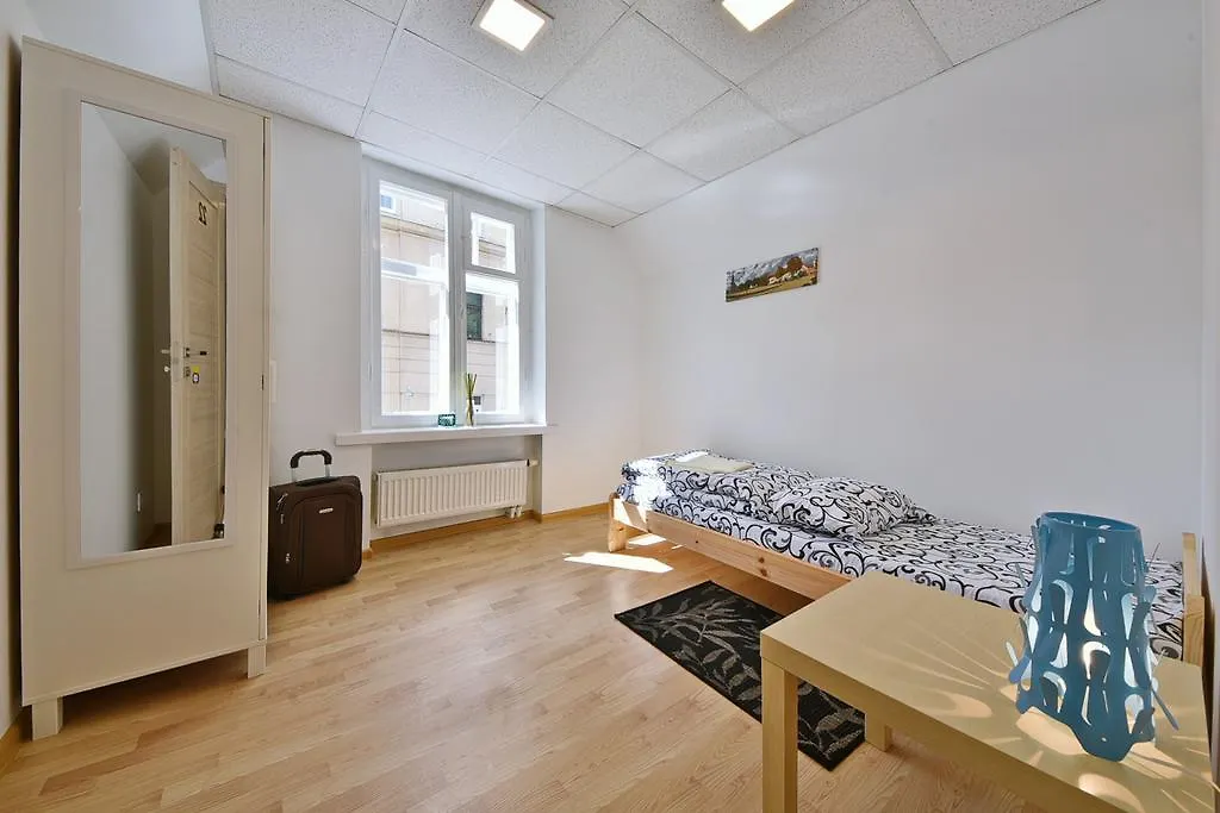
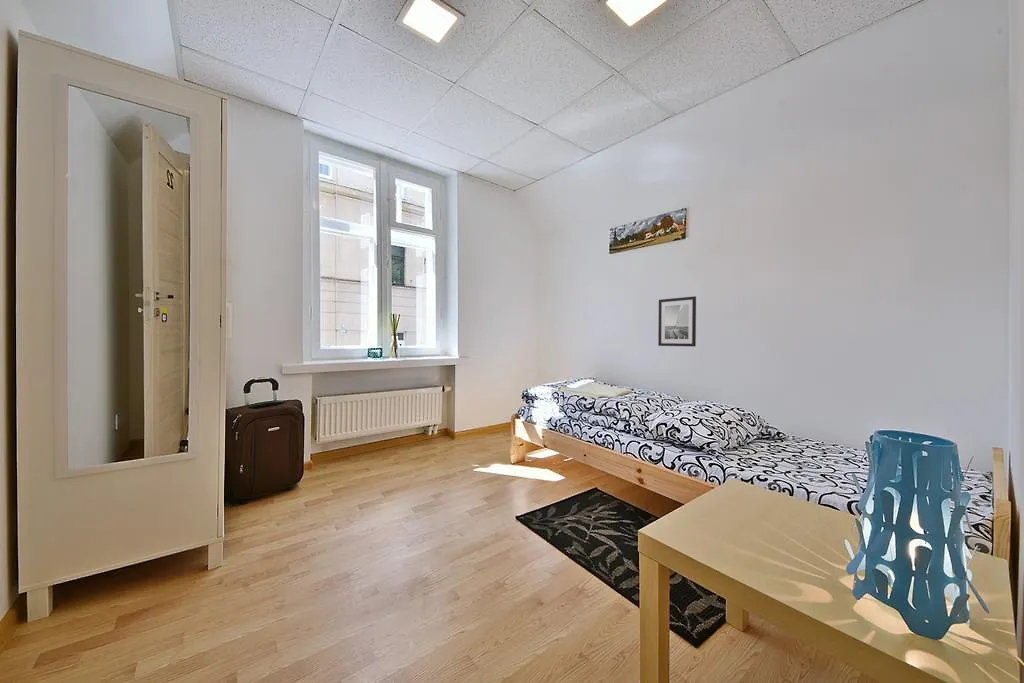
+ wall art (676, 322)
